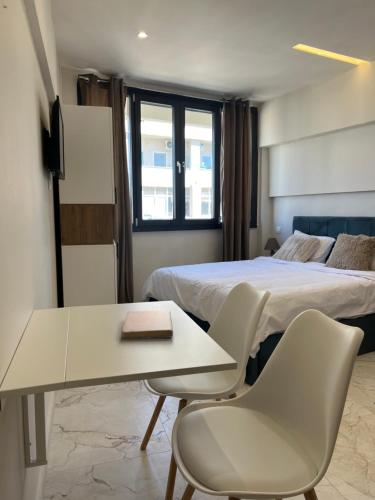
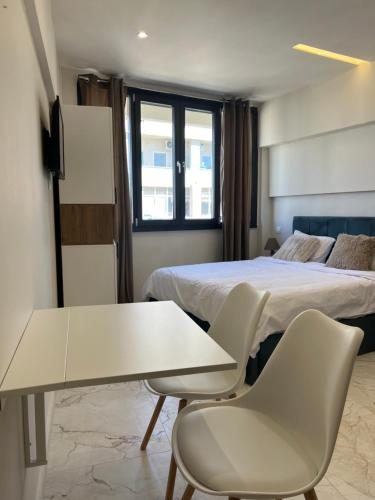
- notebook (148, 323)
